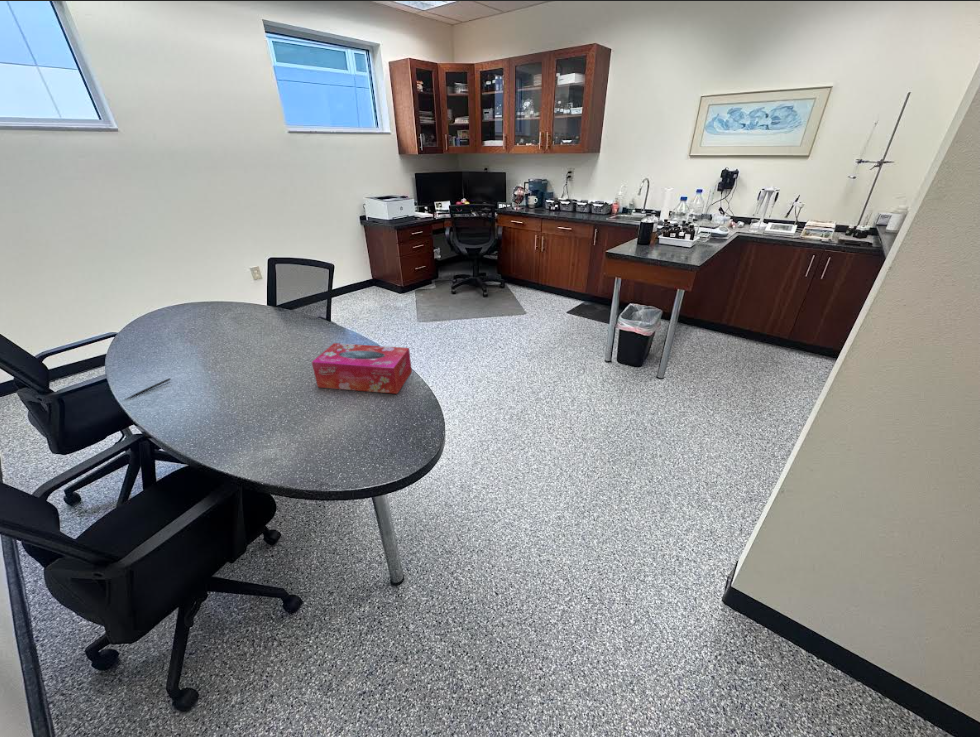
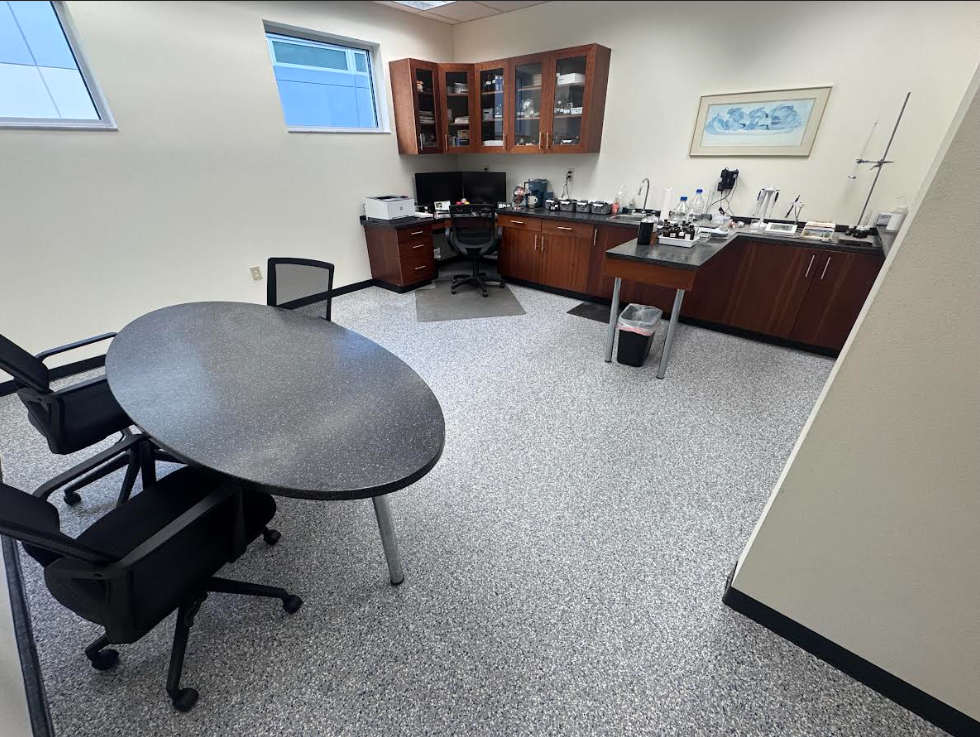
- tissue box (364, 367)
- pen (148, 388)
